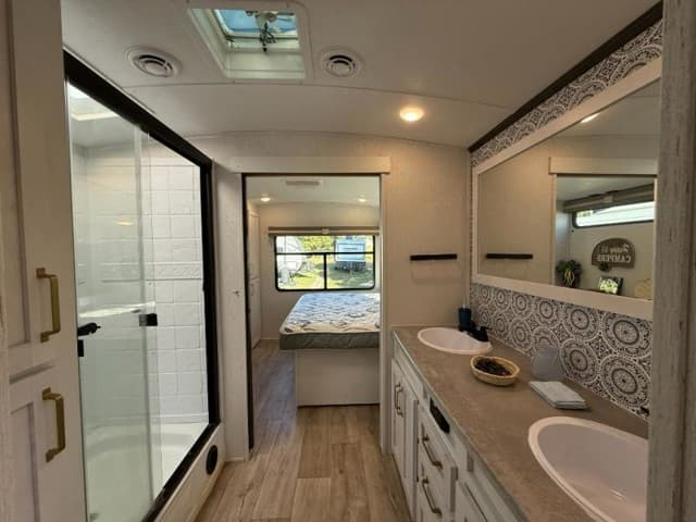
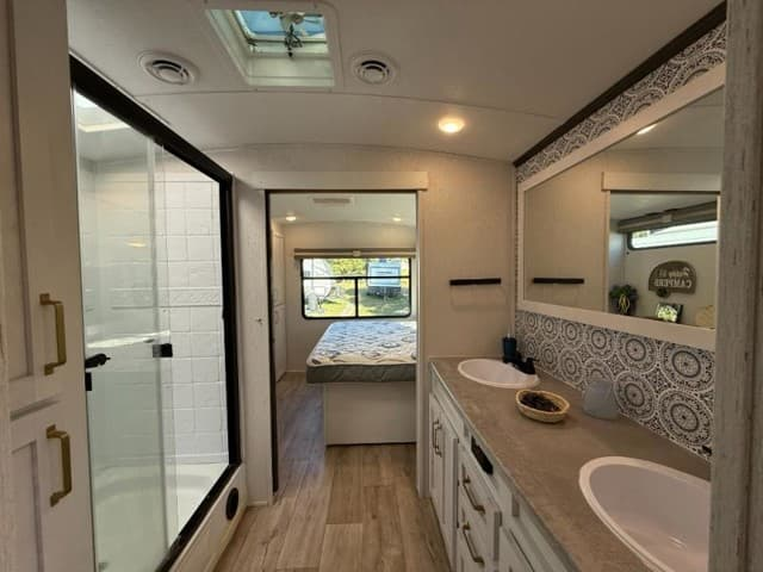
- washcloth (556, 393)
